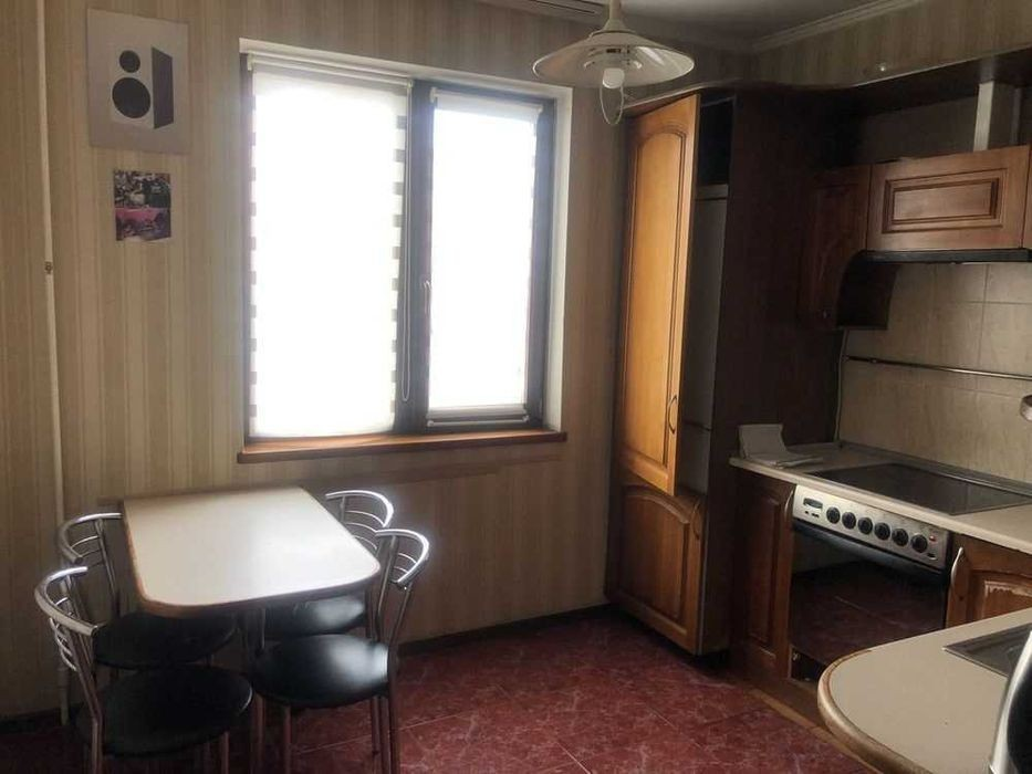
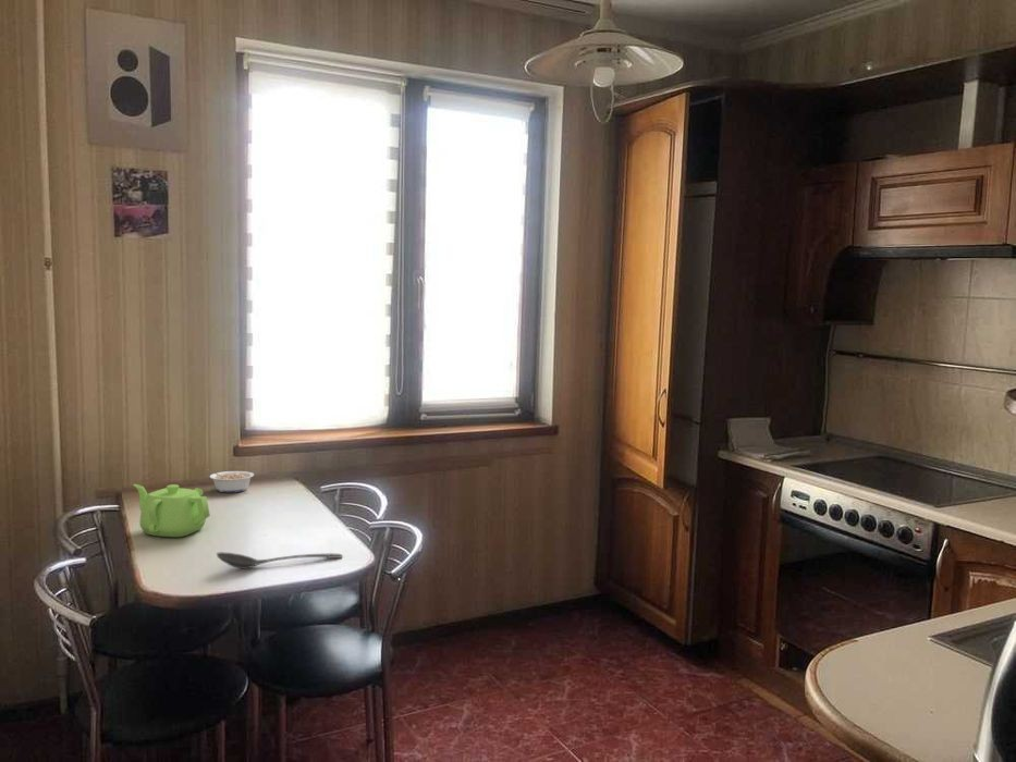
+ teapot (173, 507)
+ legume (230, 480)
+ stirrer (281, 557)
